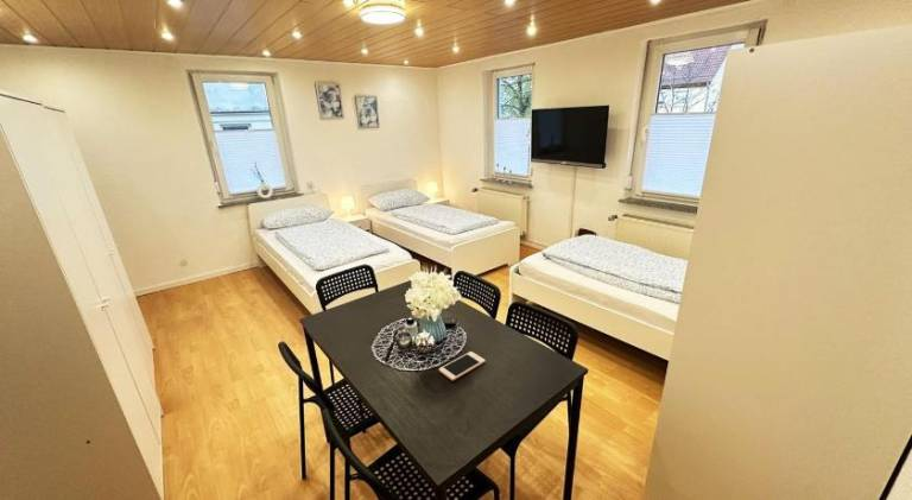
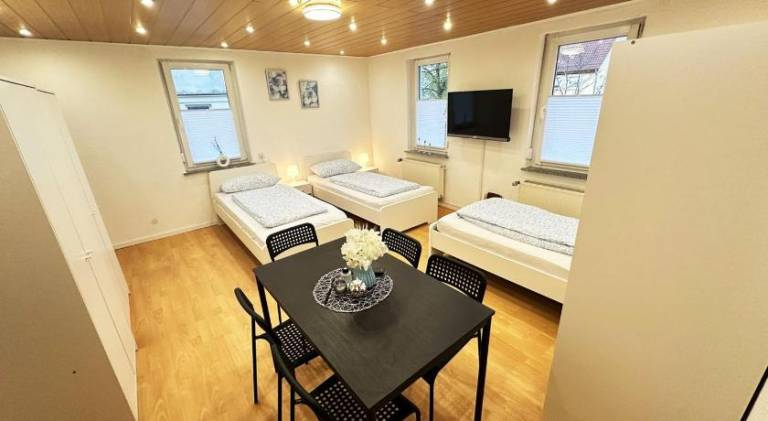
- cell phone (462, 365)
